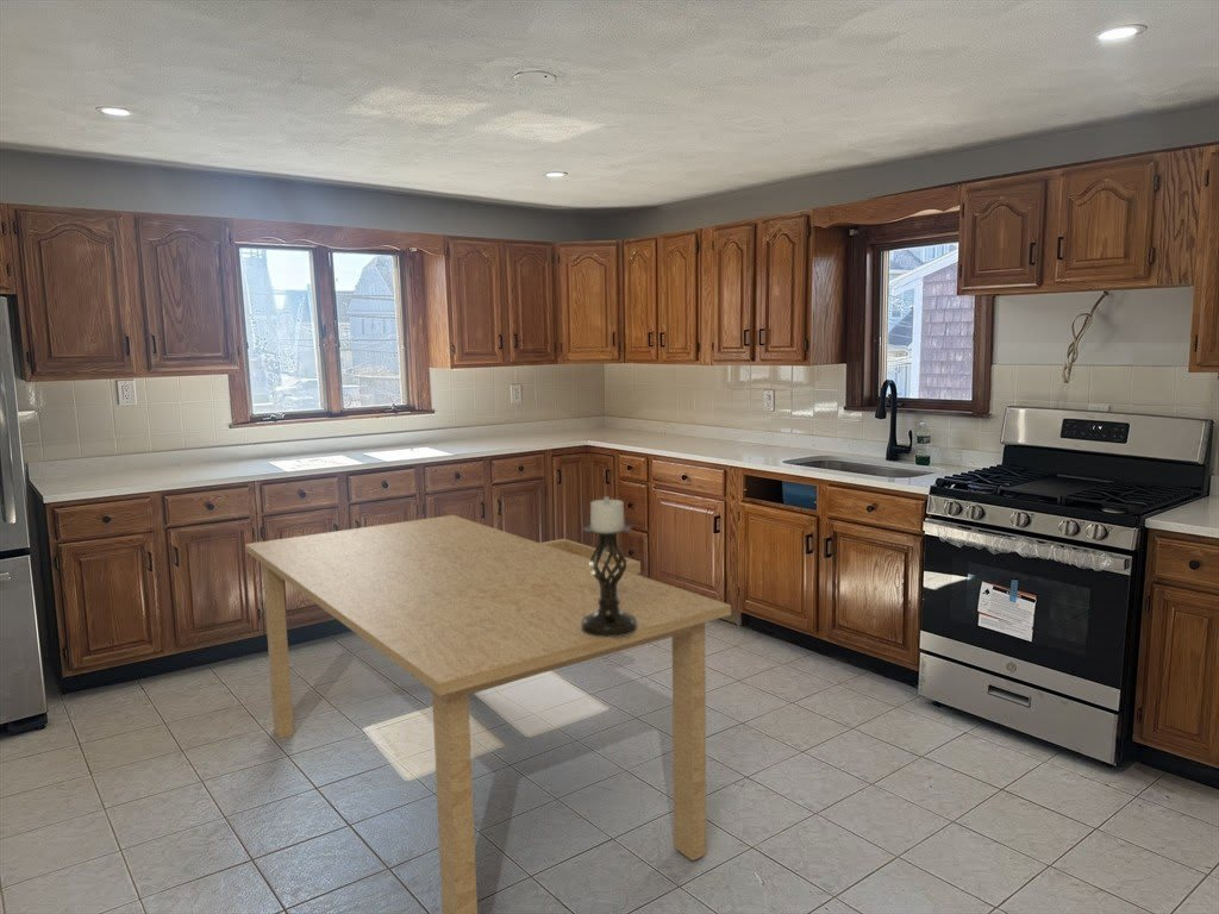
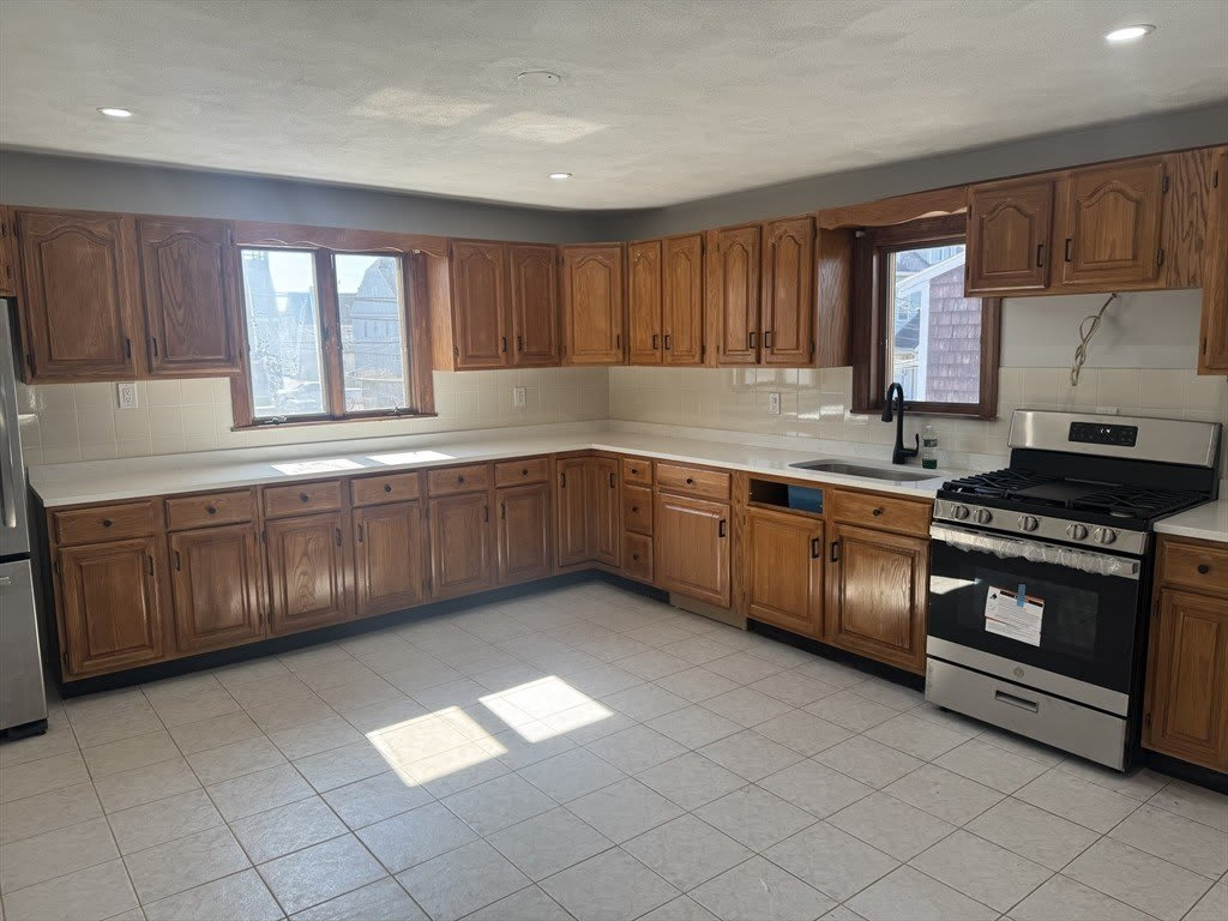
- candle holder (607, 562)
- dining table (480, 671)
